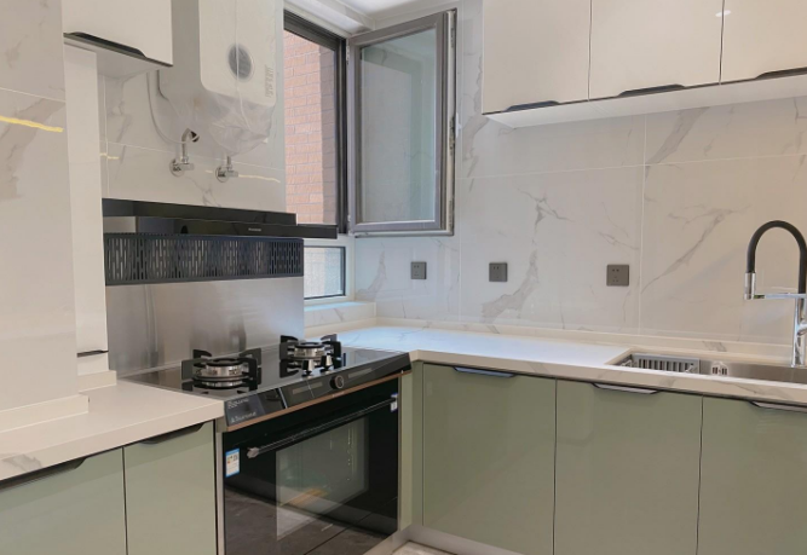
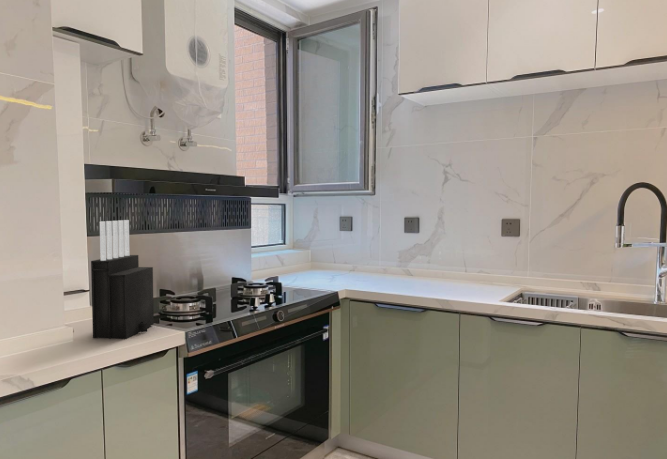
+ knife block (127, 276)
